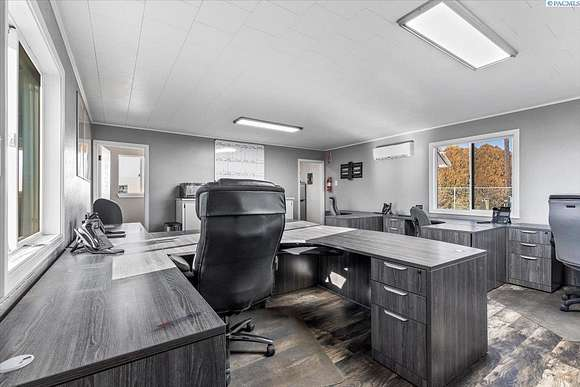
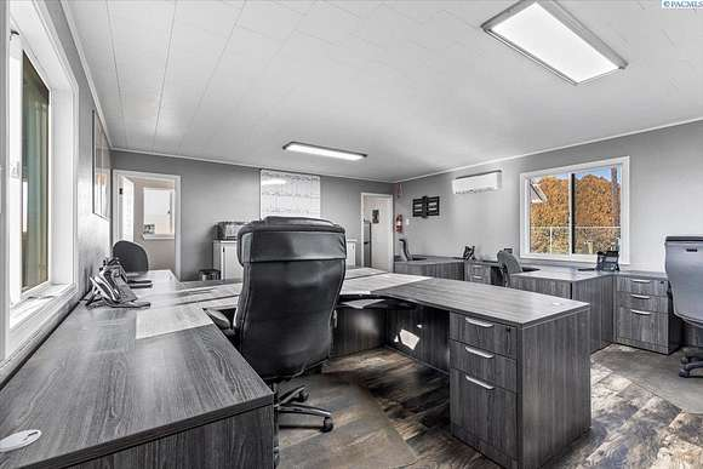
- pen (181, 318)
